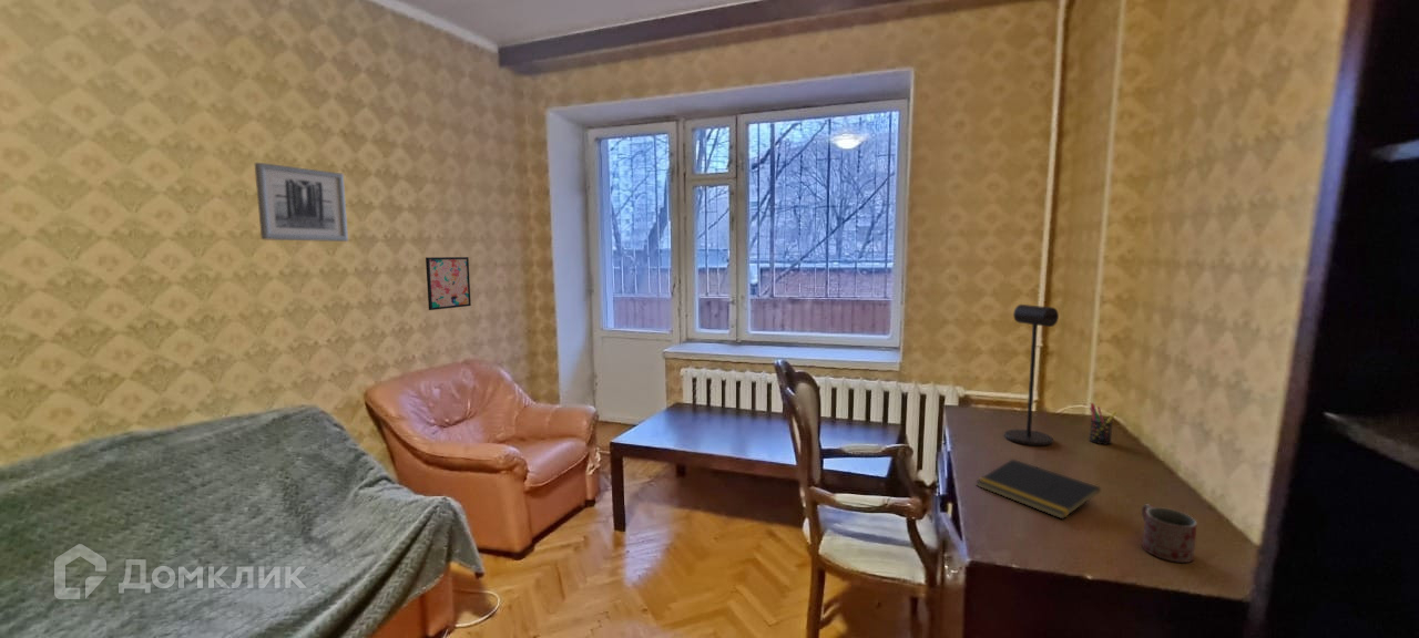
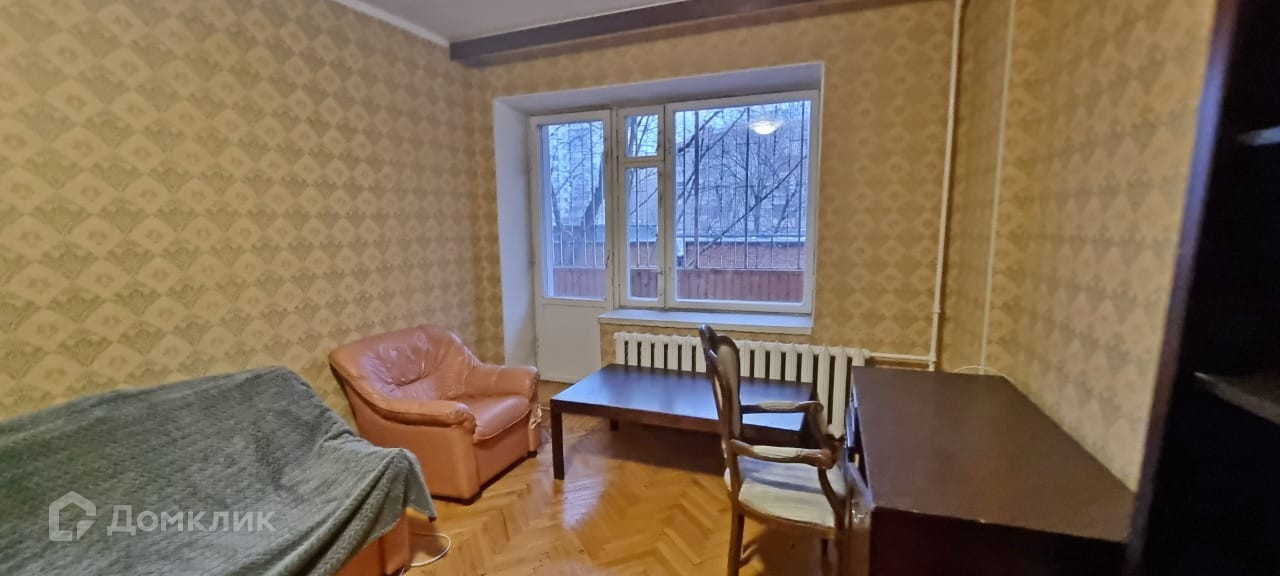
- pen holder (1099, 423)
- wall art (449, 282)
- notepad (1035, 486)
- wall art (304, 204)
- mug (1166, 531)
- desk lamp (1031, 373)
